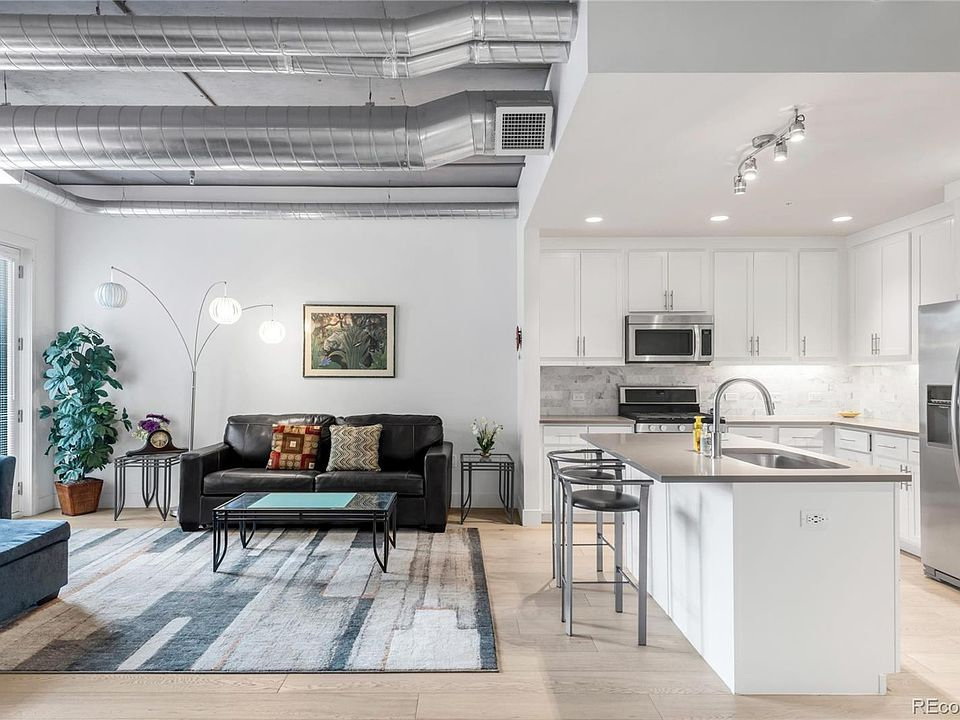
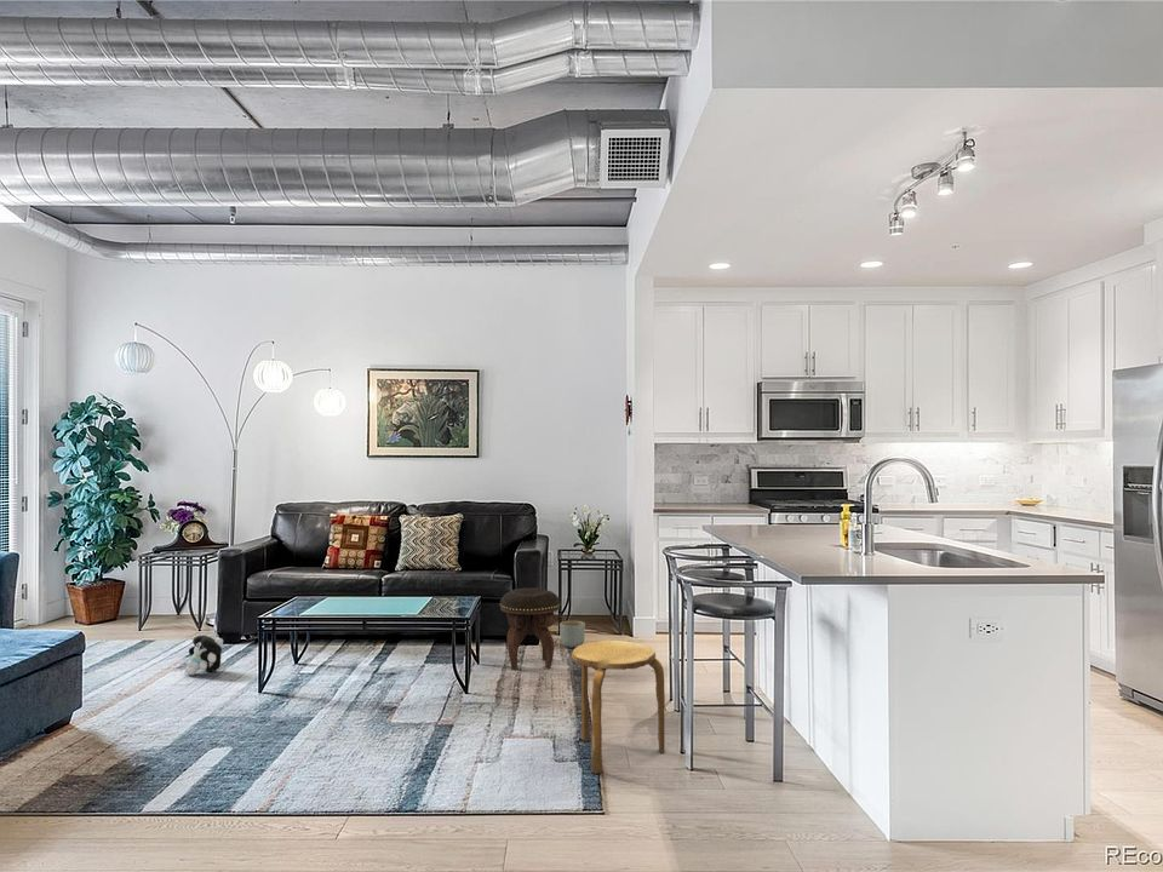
+ planter (572, 635)
+ footstool (528, 627)
+ stool (601, 701)
+ plush toy (204, 654)
